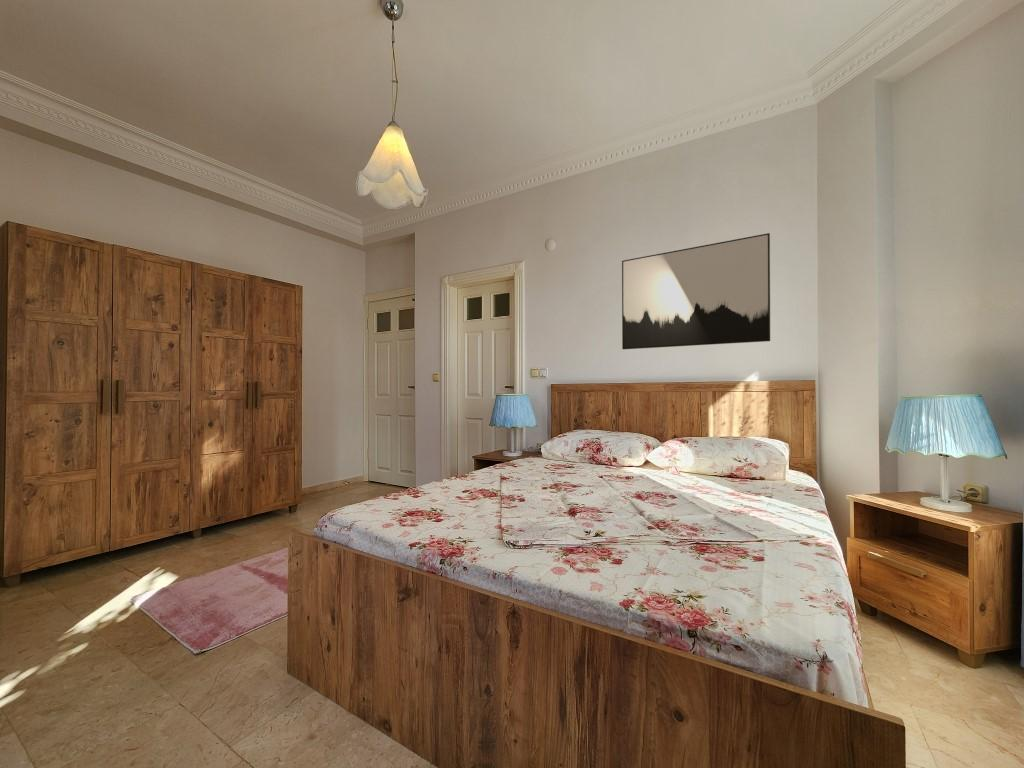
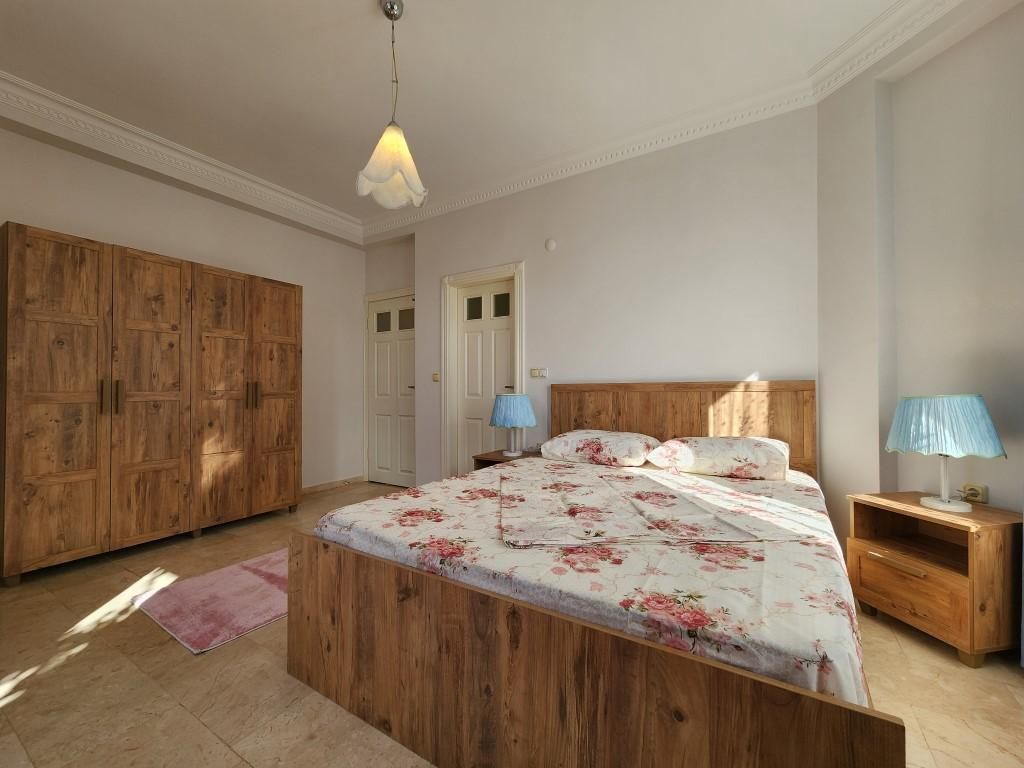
- wall art (689, 297)
